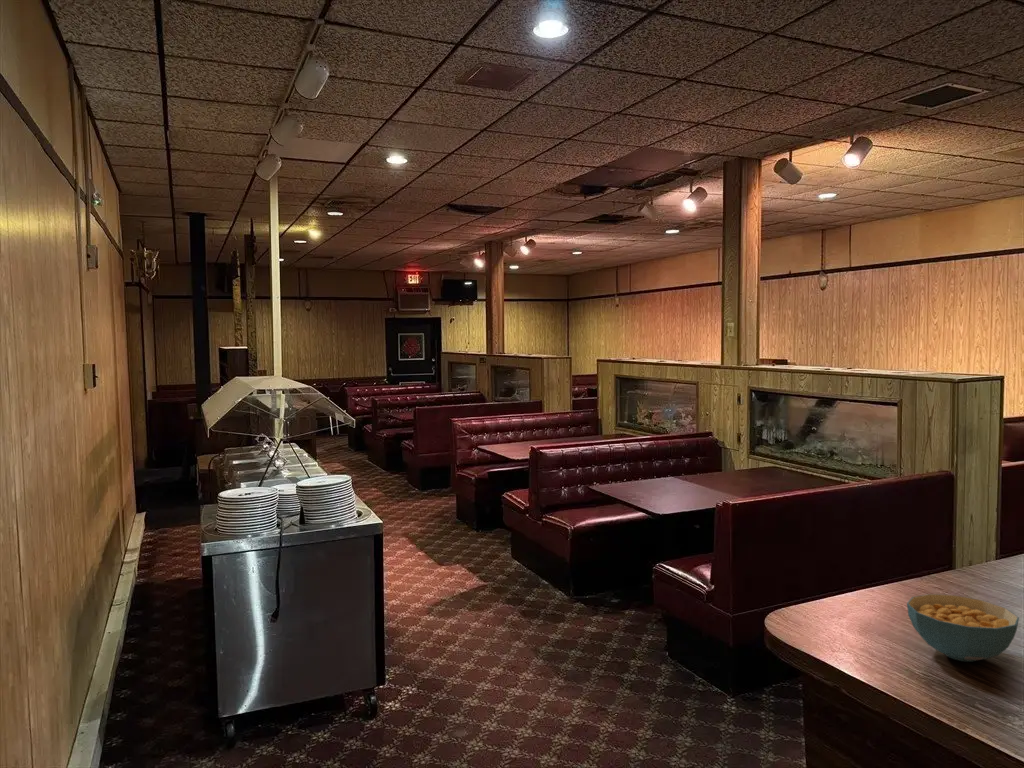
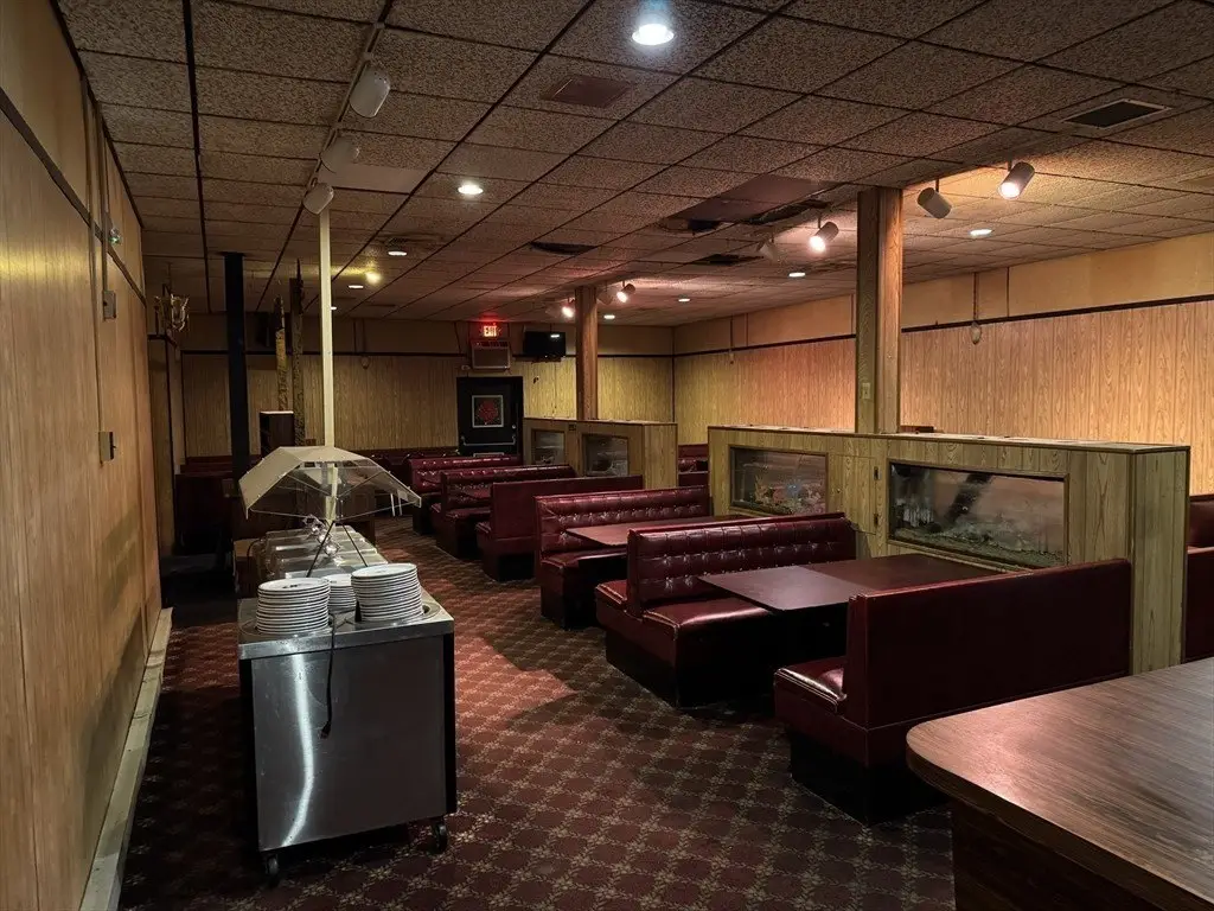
- cereal bowl (960, 632)
